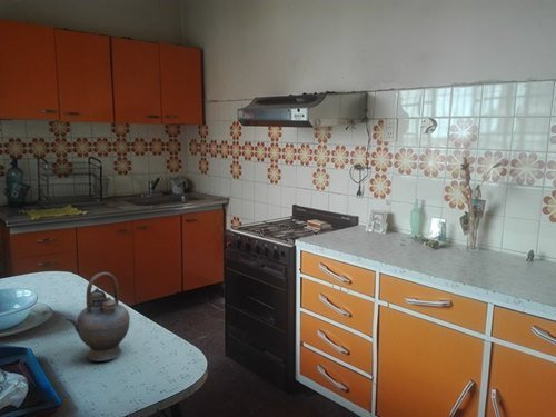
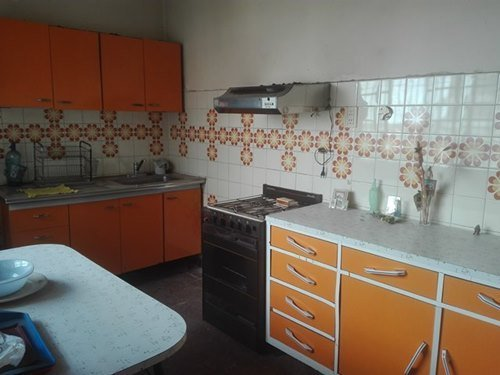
- teapot (97, 315)
